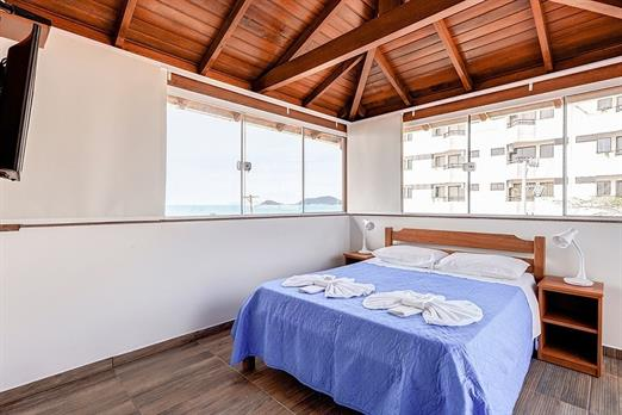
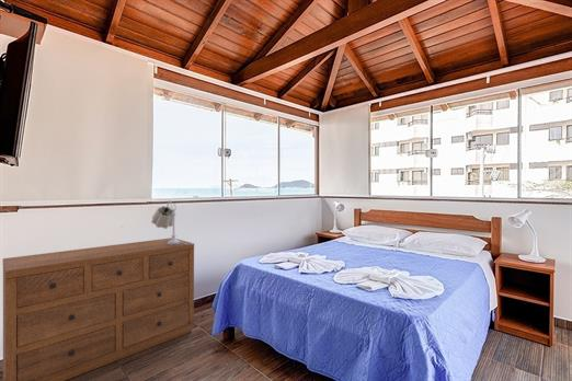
+ table lamp (171, 220)
+ dresser (111, 300)
